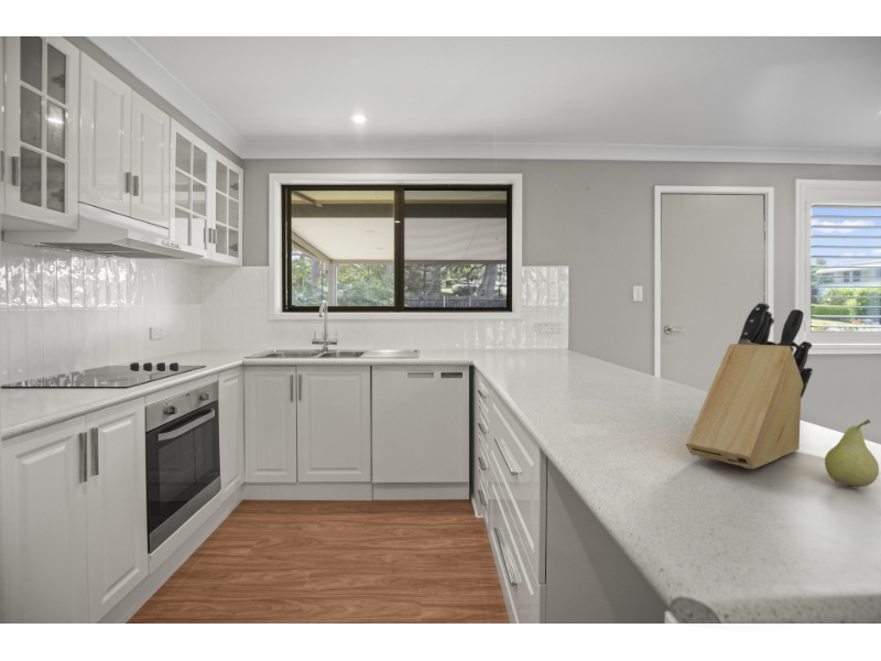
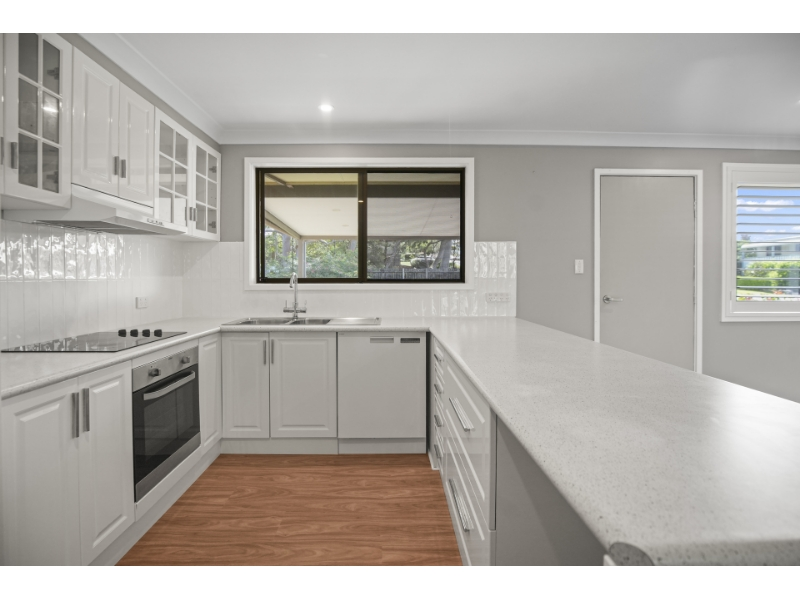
- knife block (754, 376)
- fruit (852, 451)
